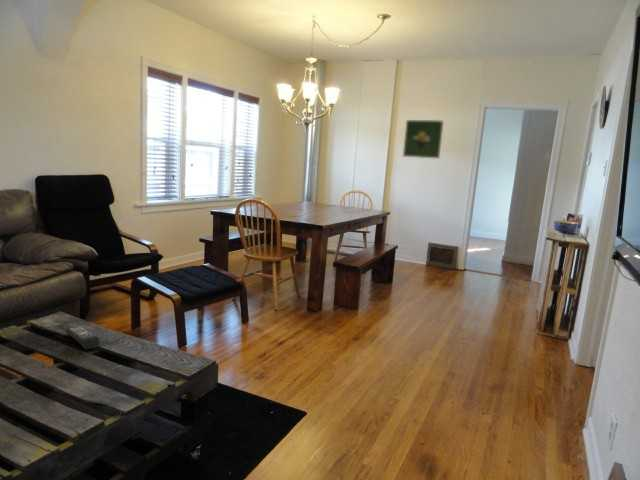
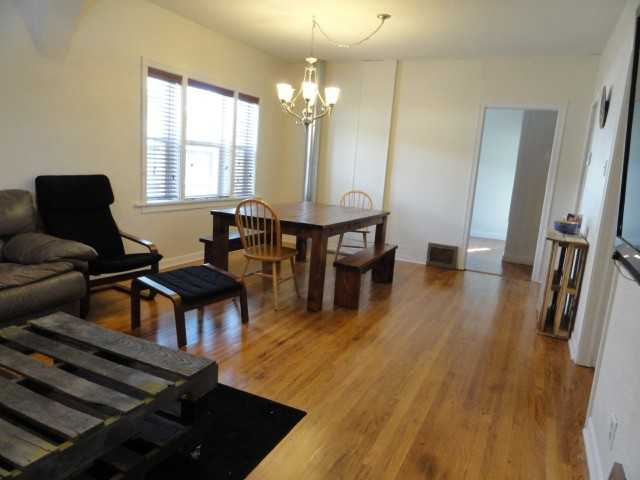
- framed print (422, 139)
- remote control (82, 335)
